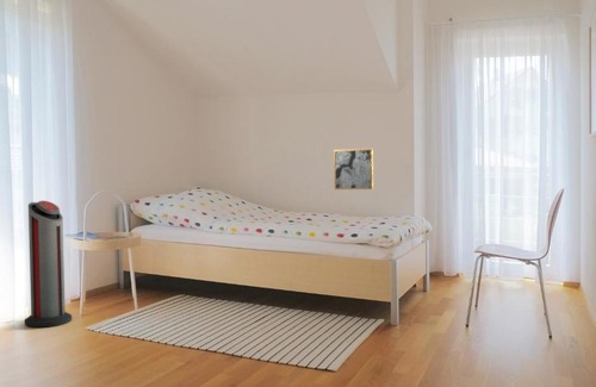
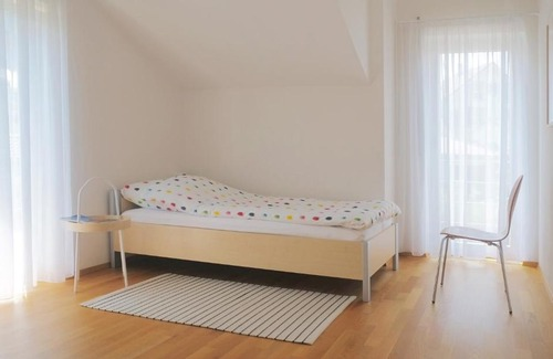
- air purifier (46, 261)
- wall art (353, 169)
